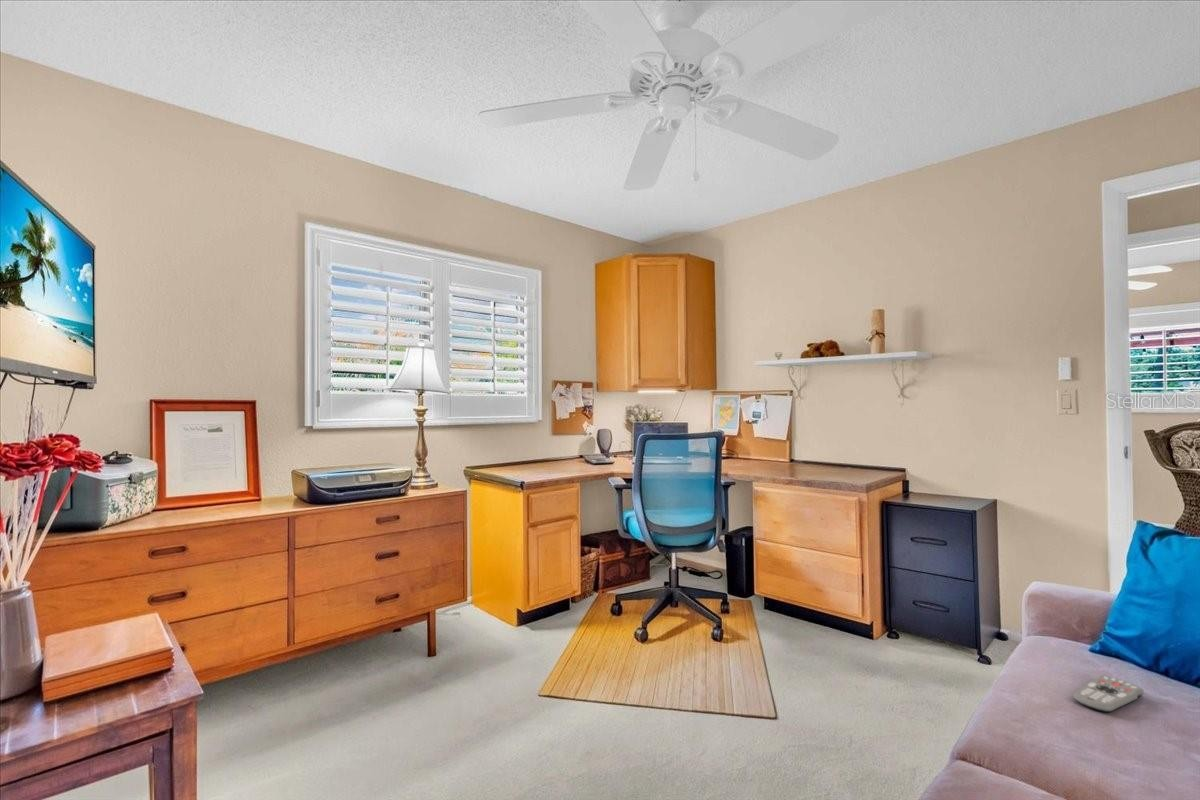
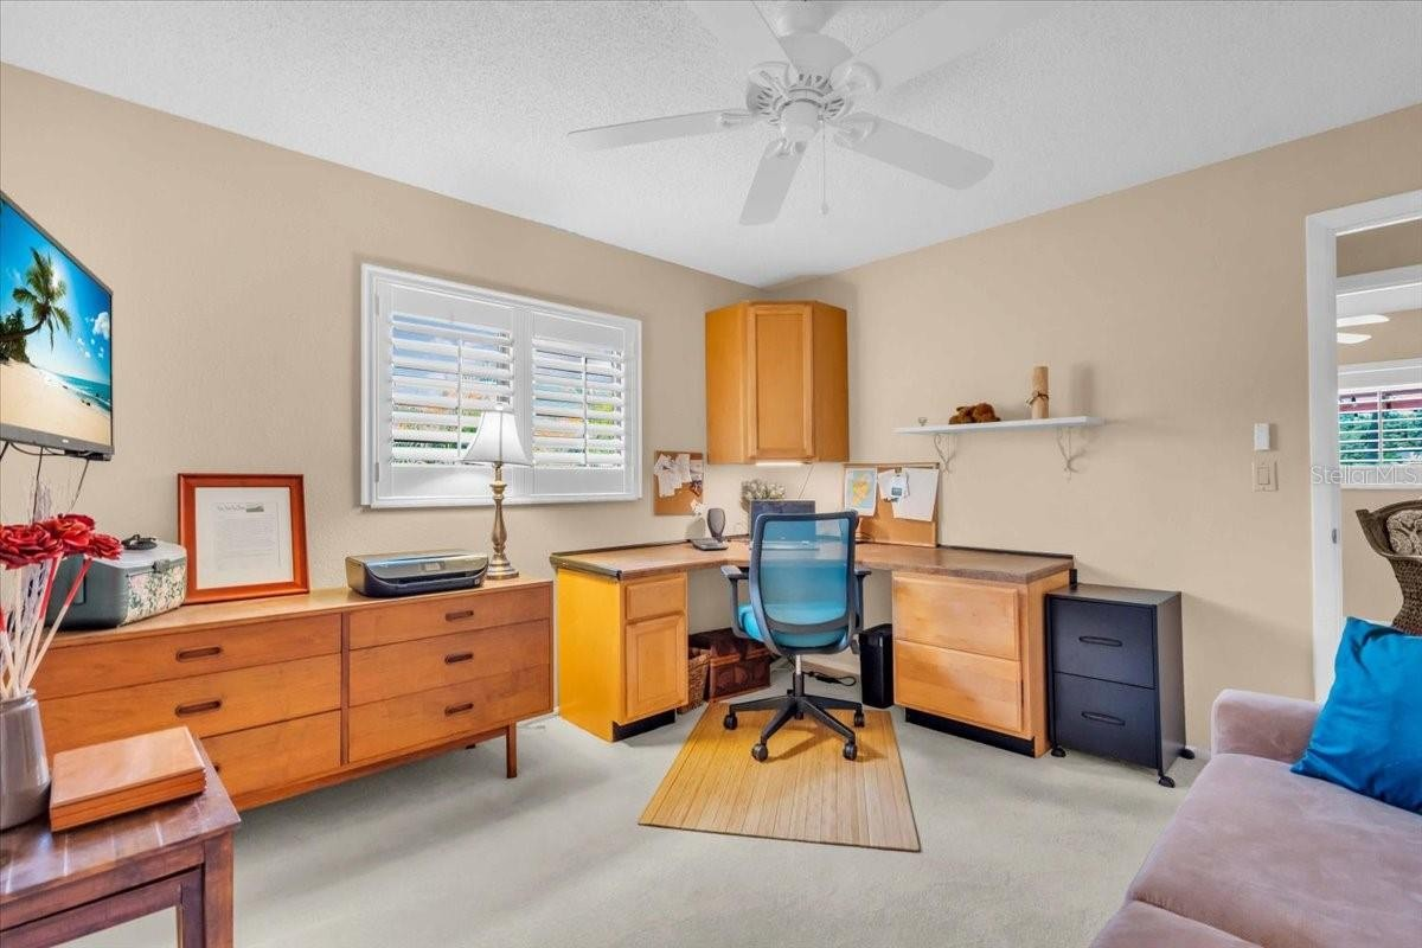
- remote control (1106, 694)
